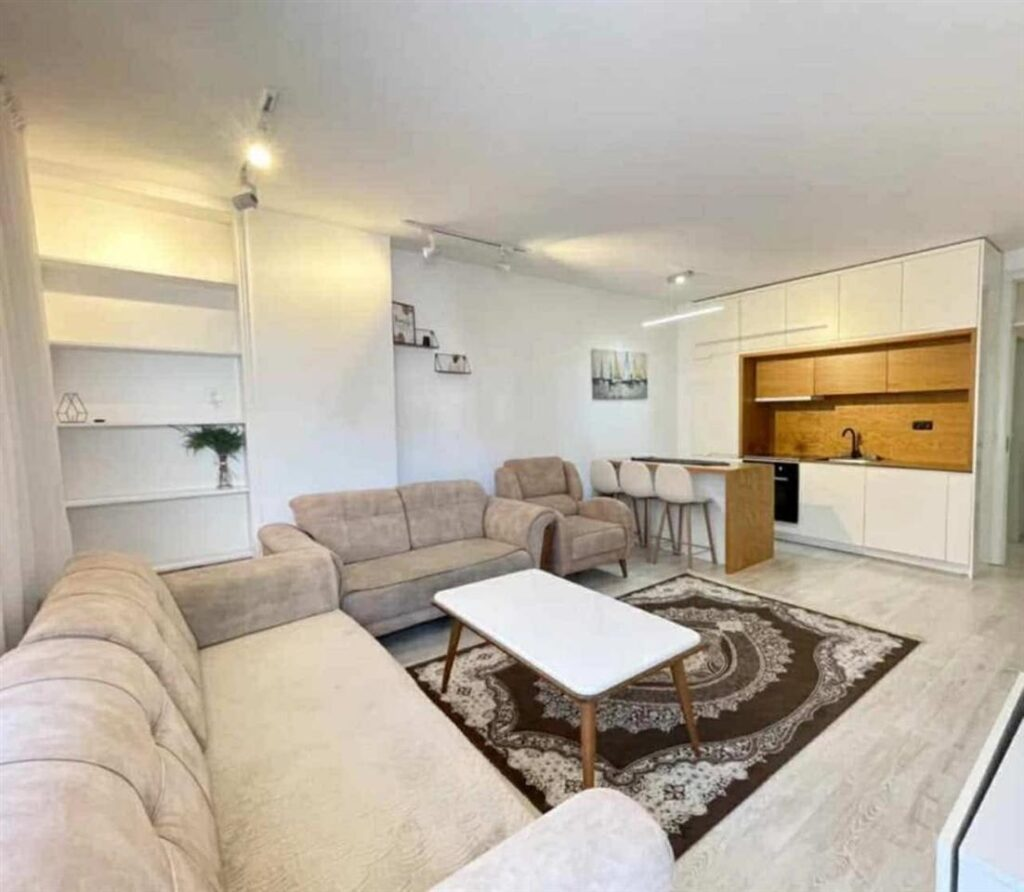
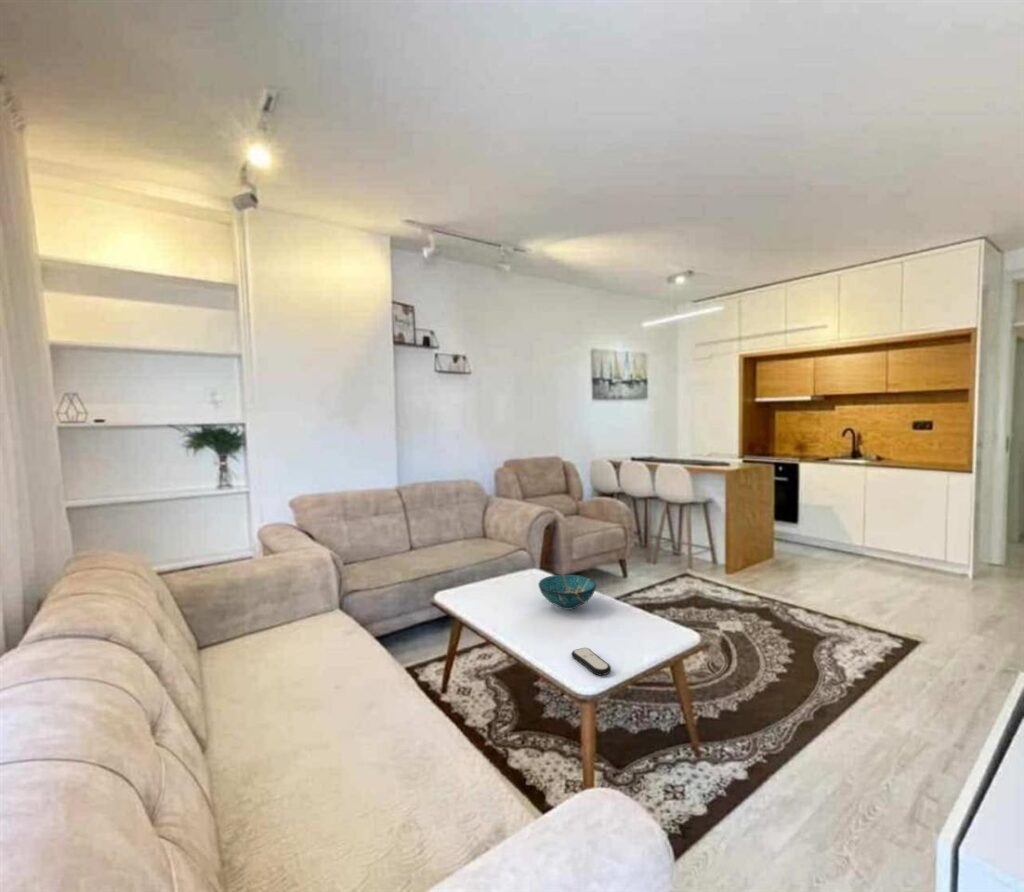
+ remote control (591, 660)
+ decorative bowl (567, 594)
